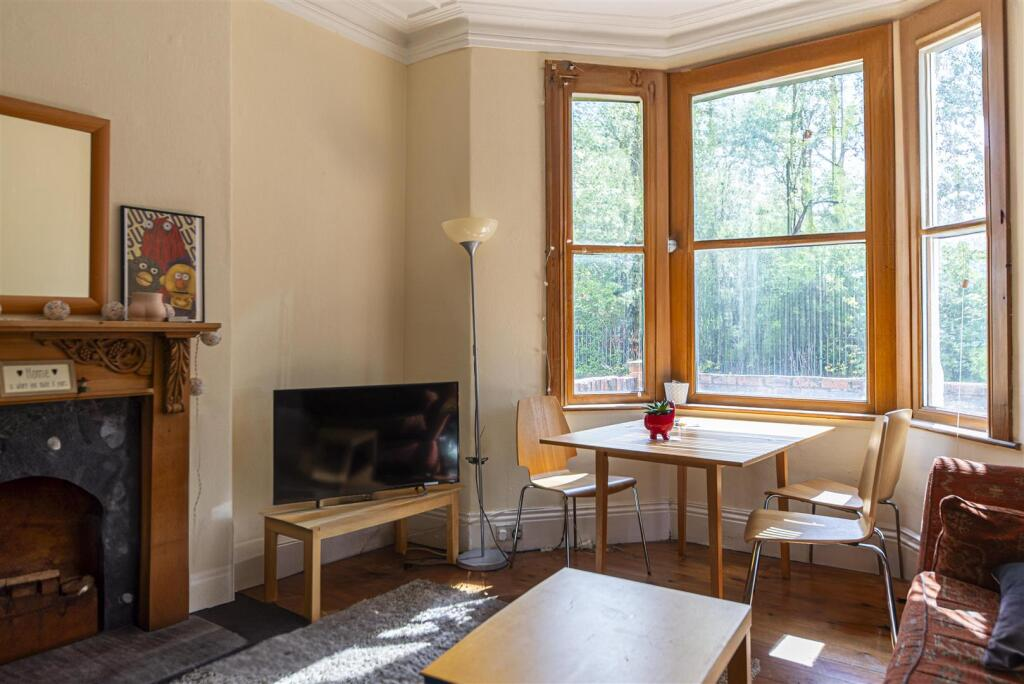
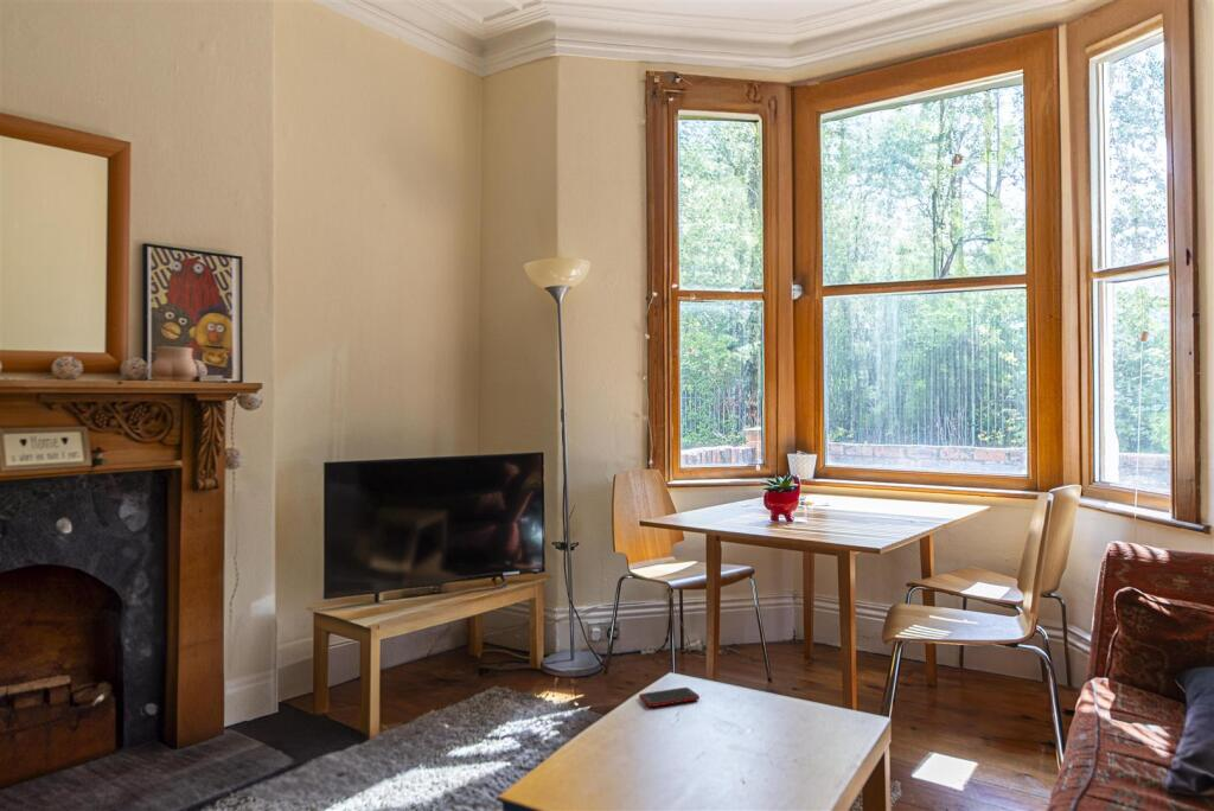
+ cell phone (669, 696)
